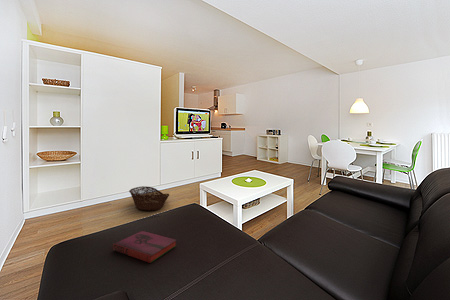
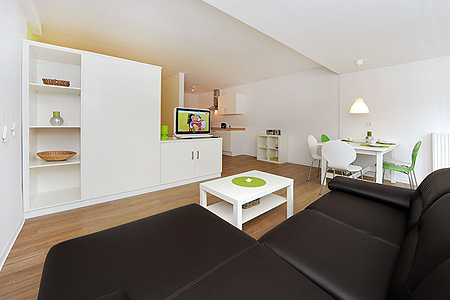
- basket (149, 197)
- hardback book (145, 245)
